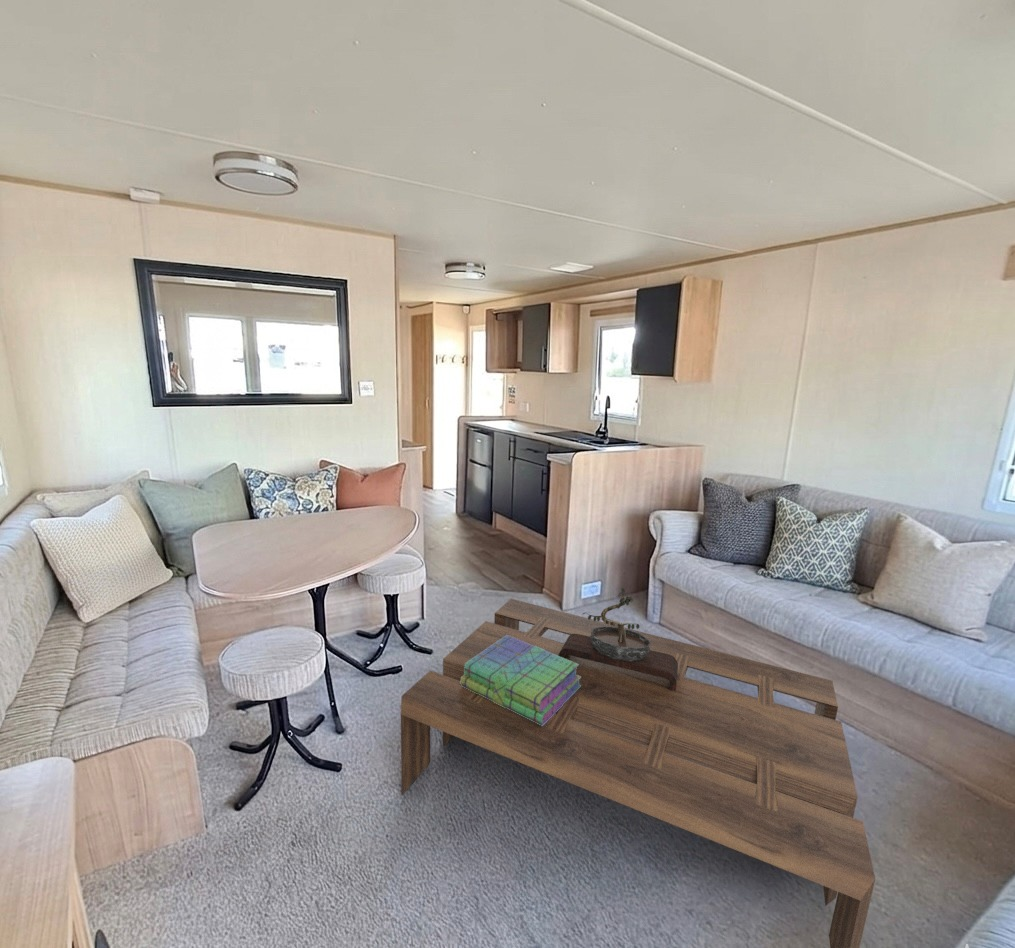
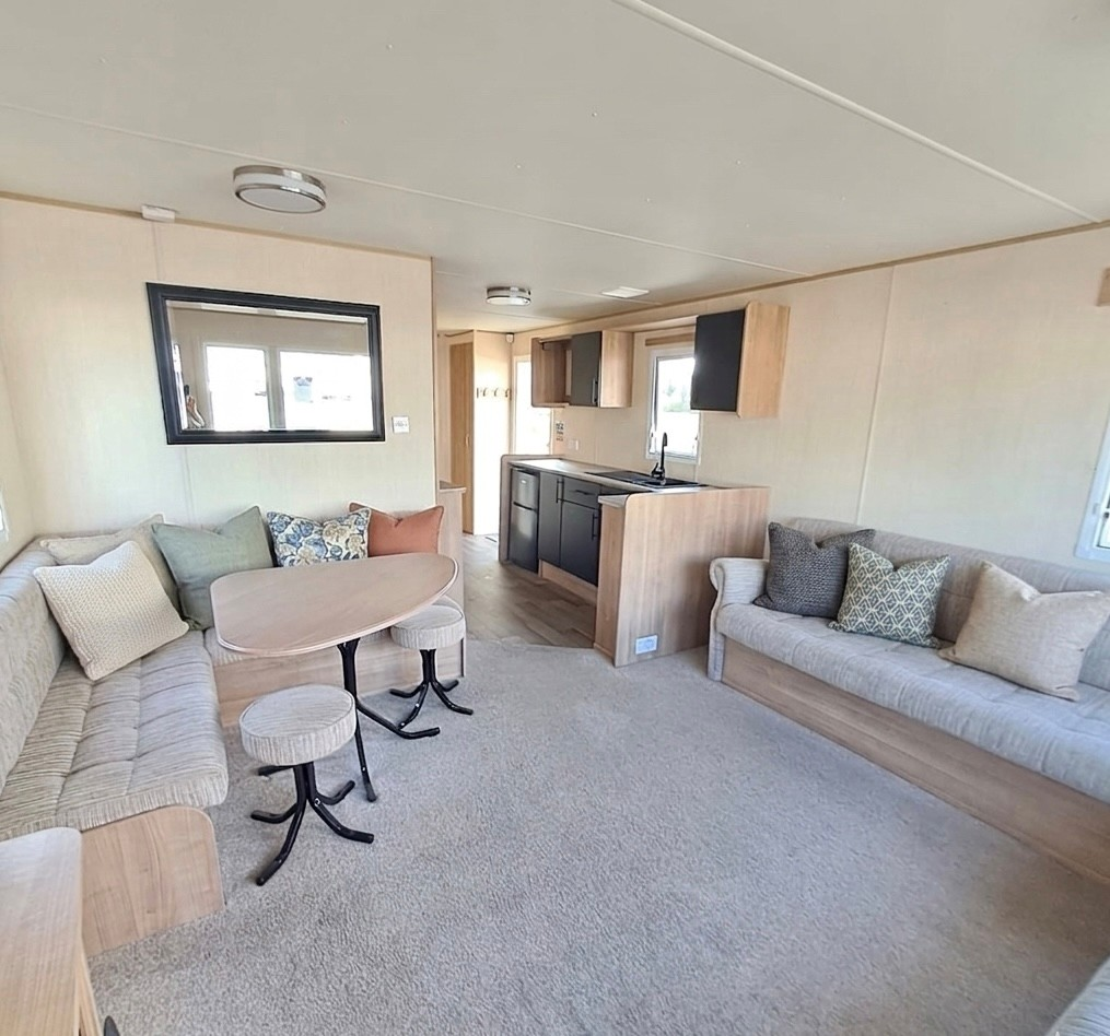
- coffee table (623, 730)
- stack of books (521, 674)
- bonsai tree (619, 631)
